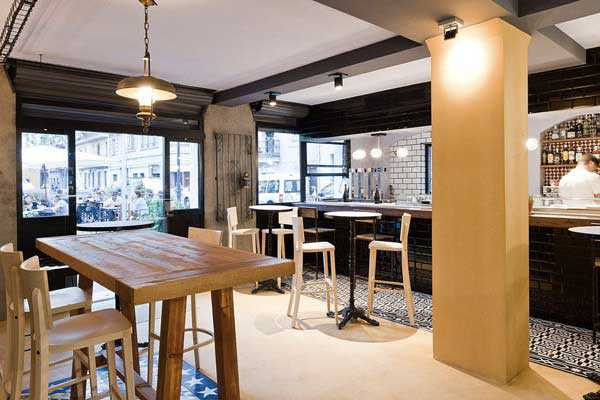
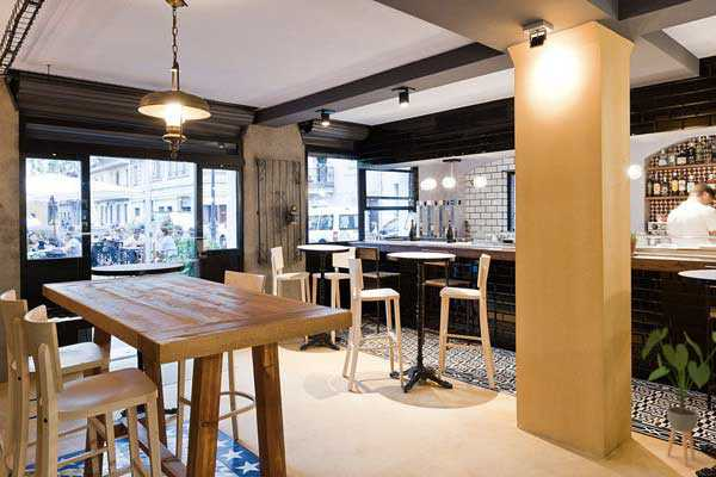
+ house plant (679, 392)
